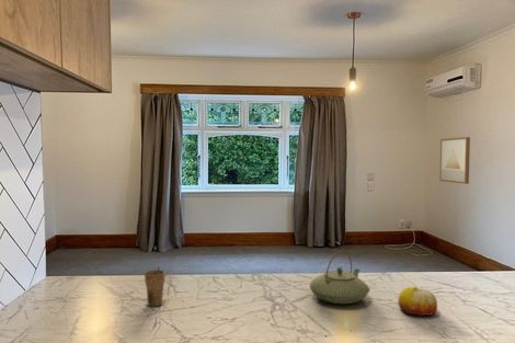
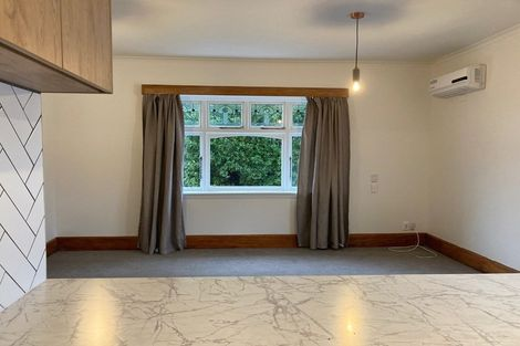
- cup (154, 284)
- wall art (454, 160)
- teapot (341, 273)
- fruit (417, 299)
